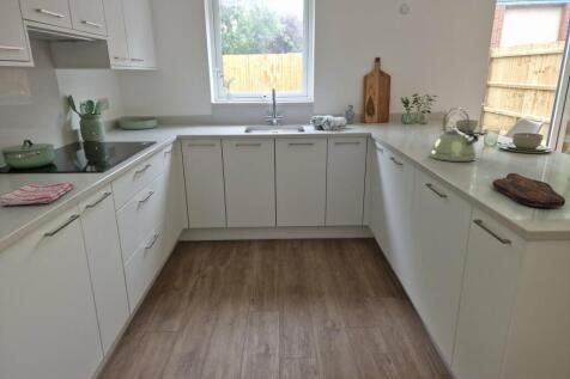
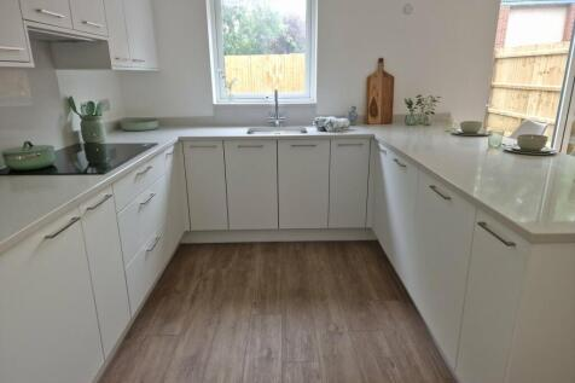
- cutting board (522, 187)
- kettle (456, 133)
- dish towel (38, 191)
